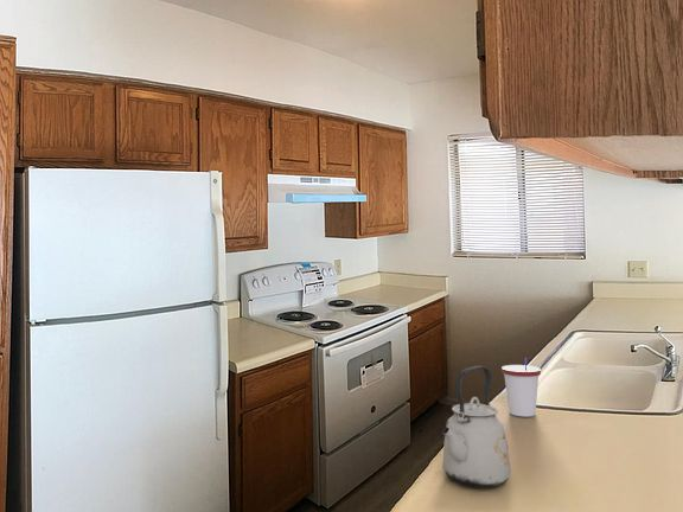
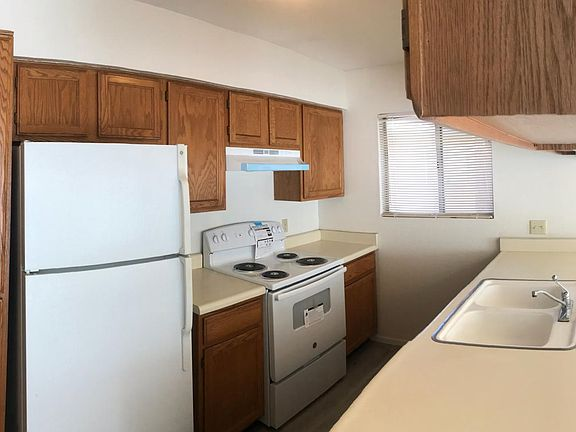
- cup (521, 384)
- kettle (468, 425)
